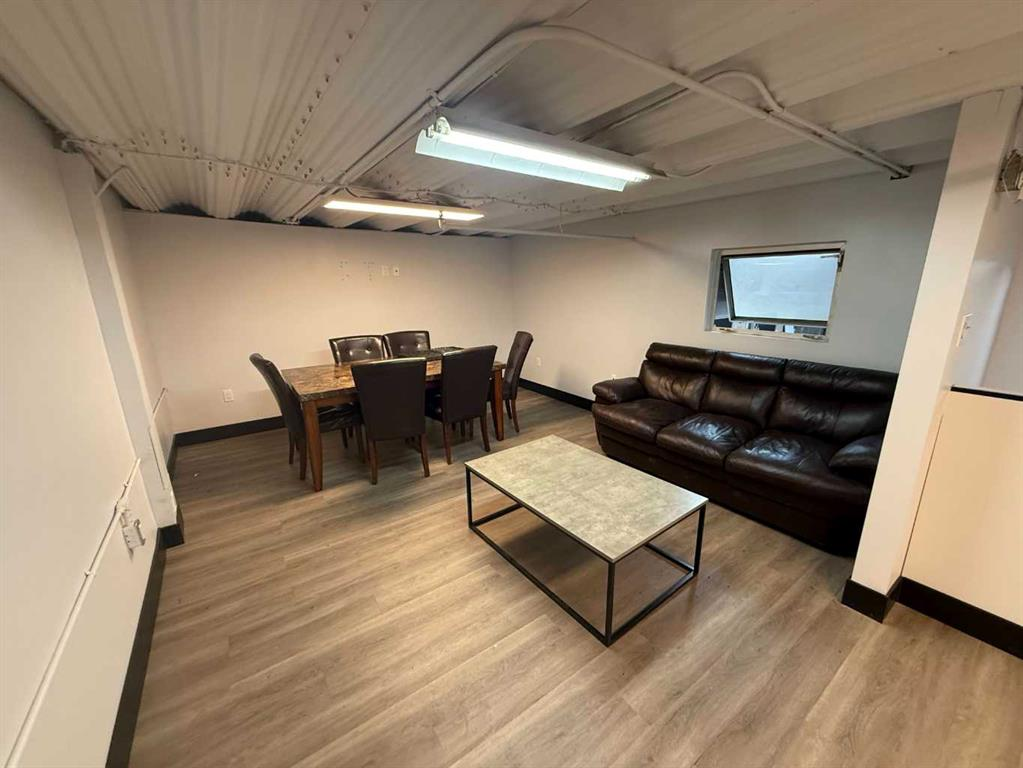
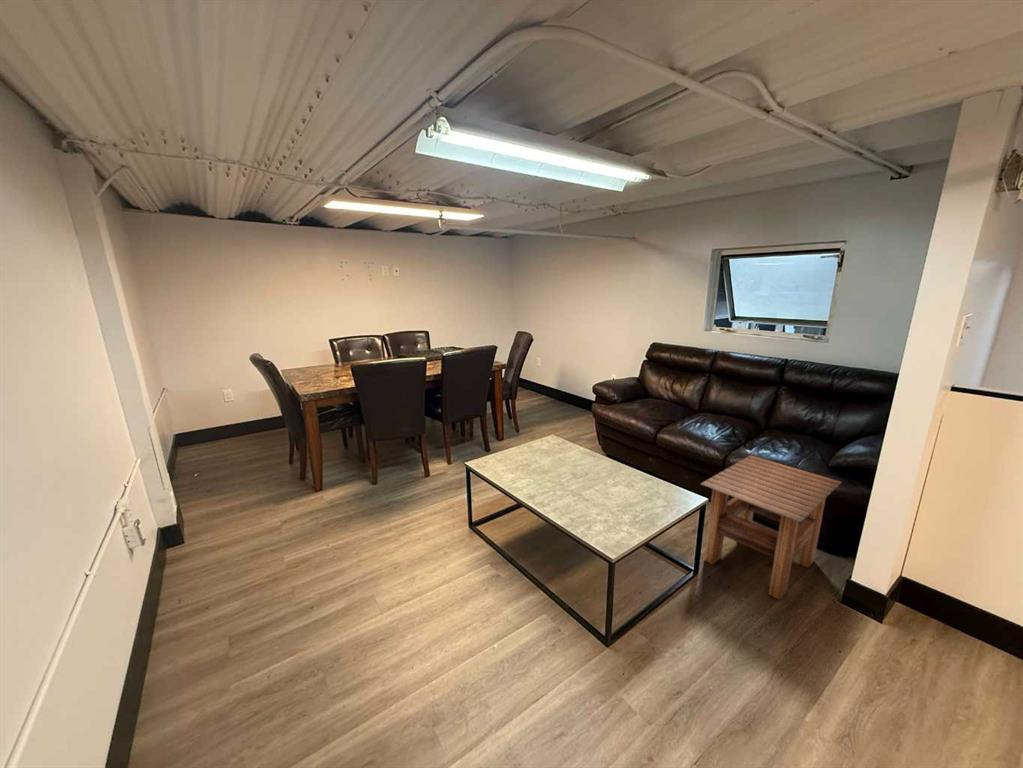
+ side table (763, 526)
